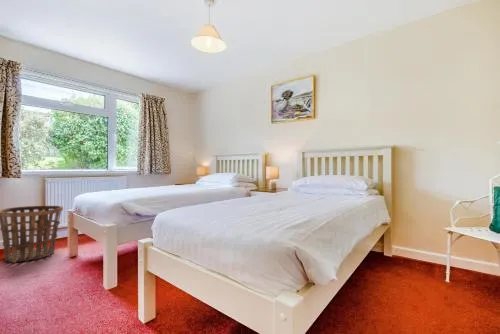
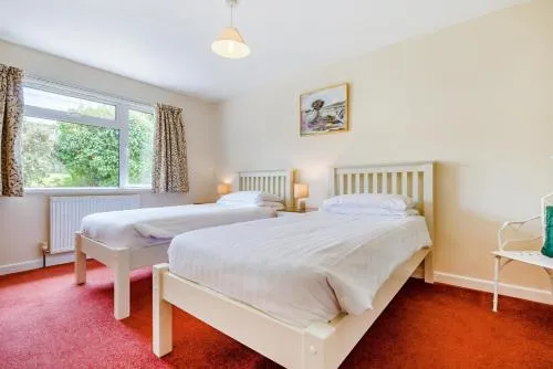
- basket (32, 231)
